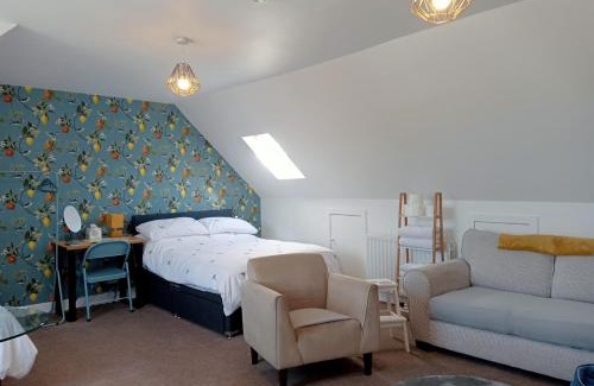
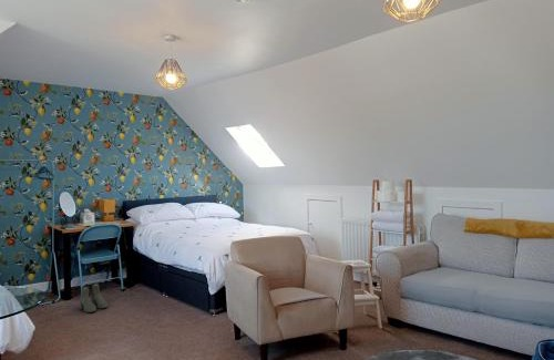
+ boots (93, 297)
